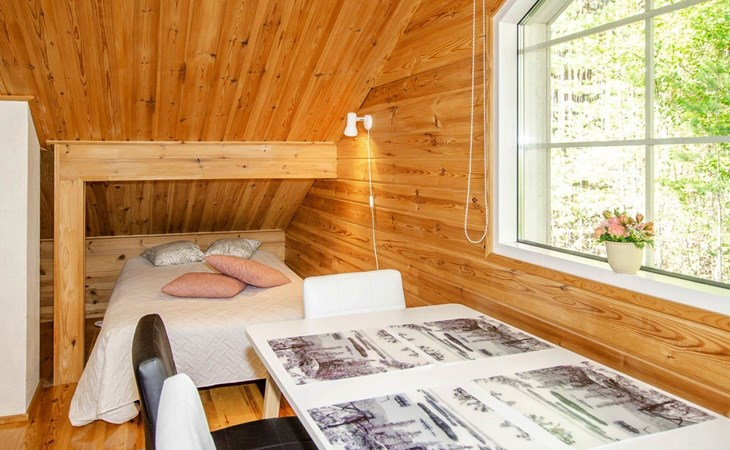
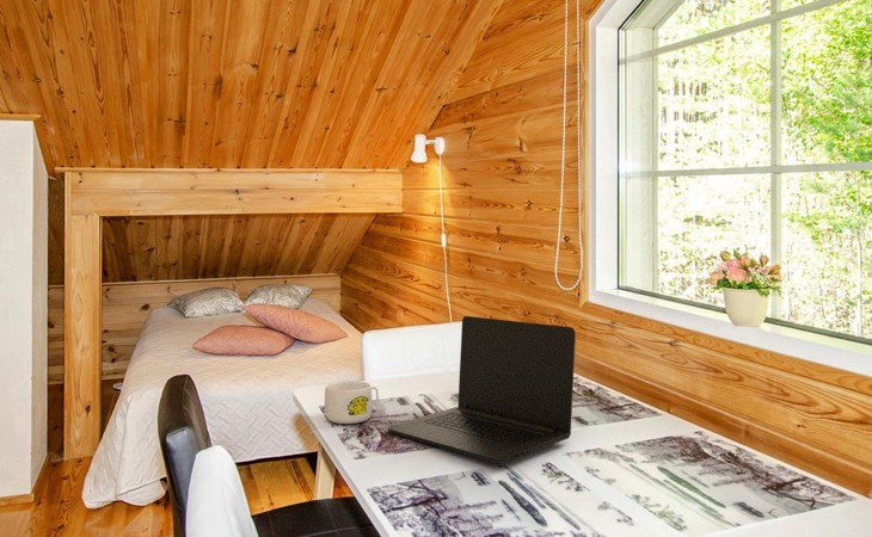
+ mug (349, 401)
+ laptop (479, 381)
